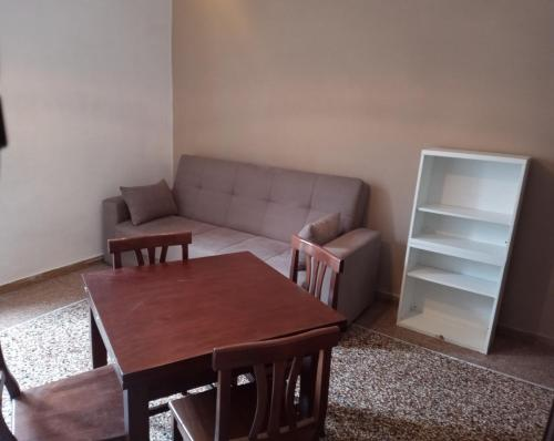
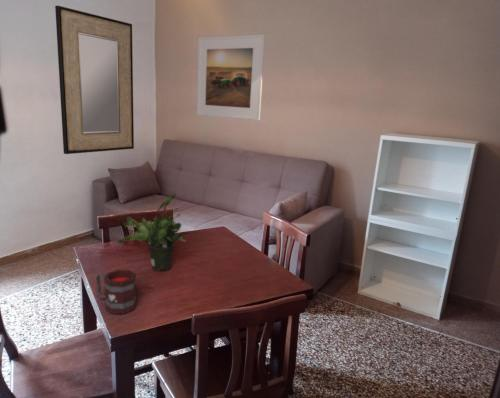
+ potted plant (156, 231)
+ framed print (228, 78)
+ mug (115, 289)
+ home mirror (99, 86)
